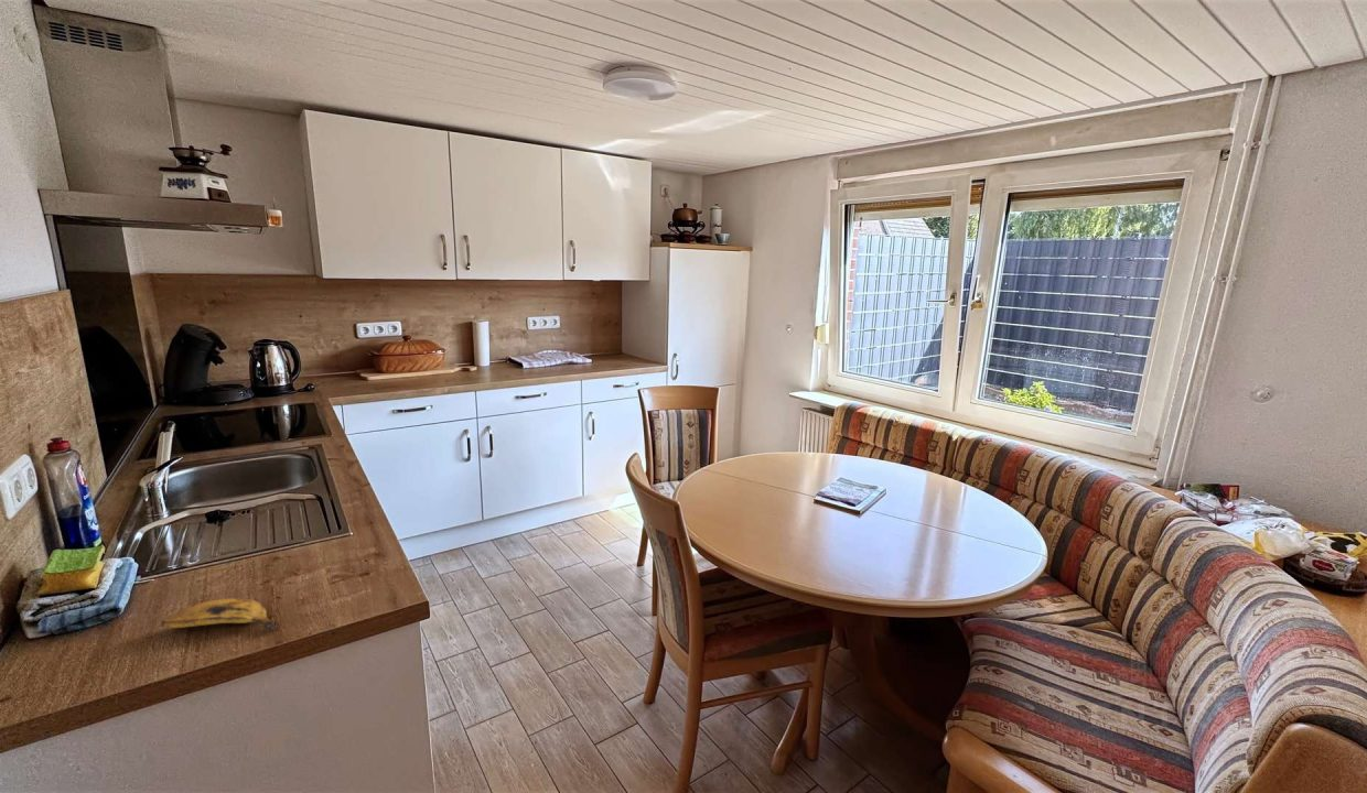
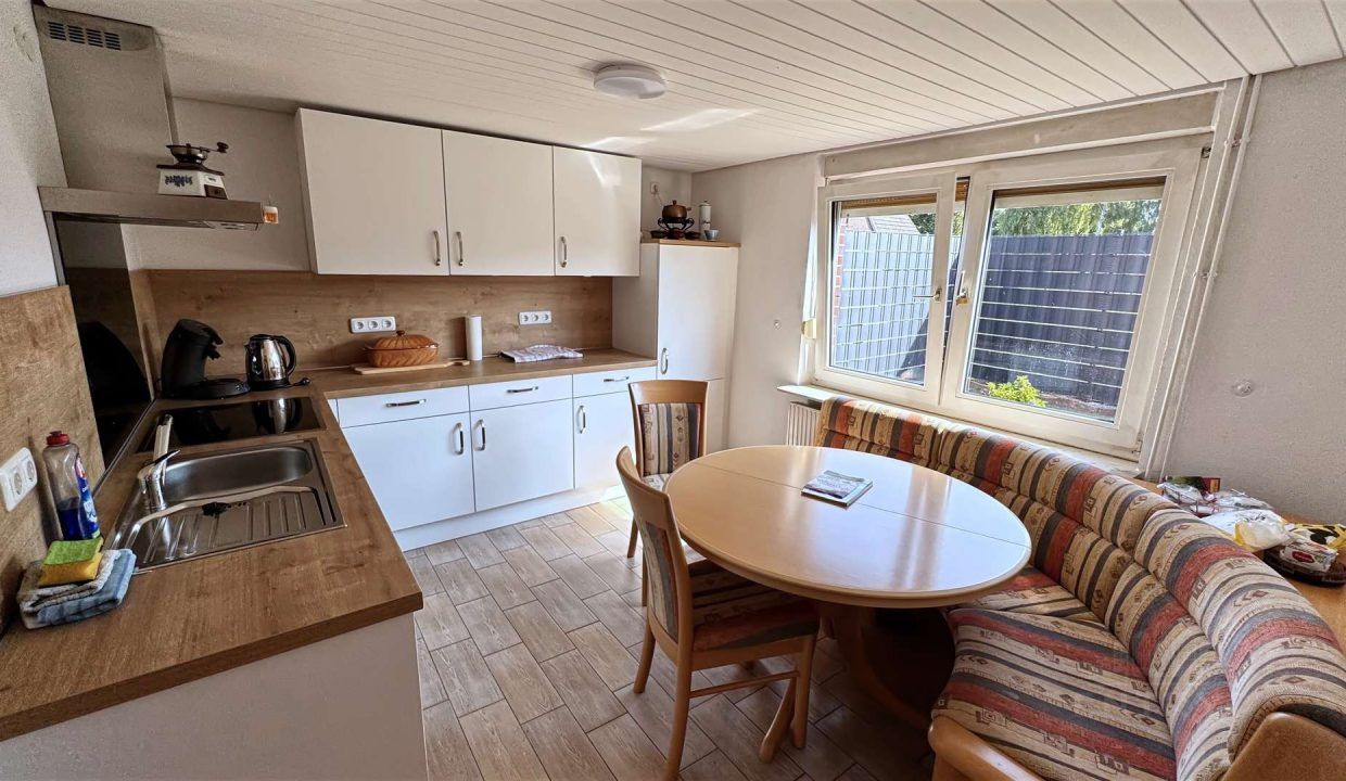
- banana (225, 613)
